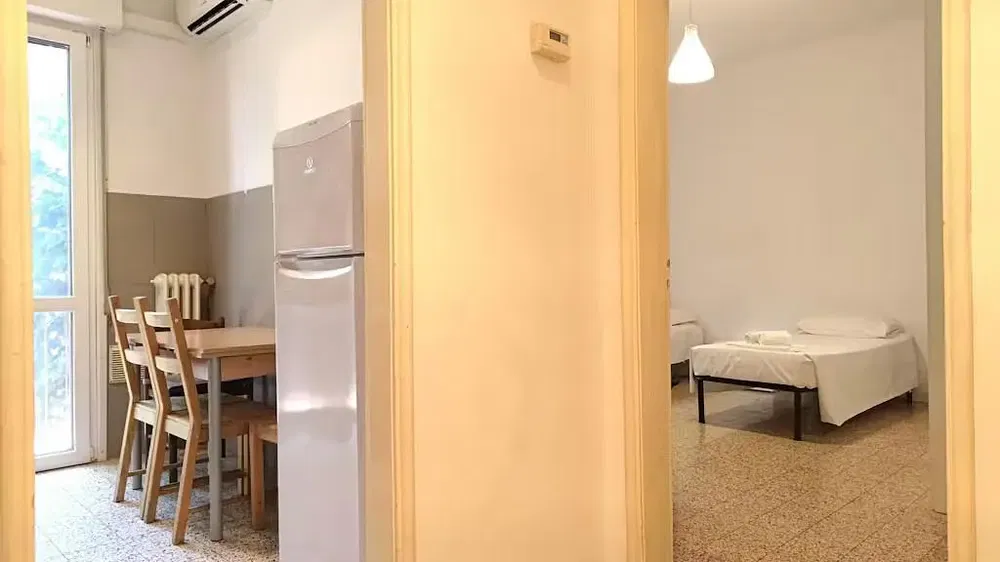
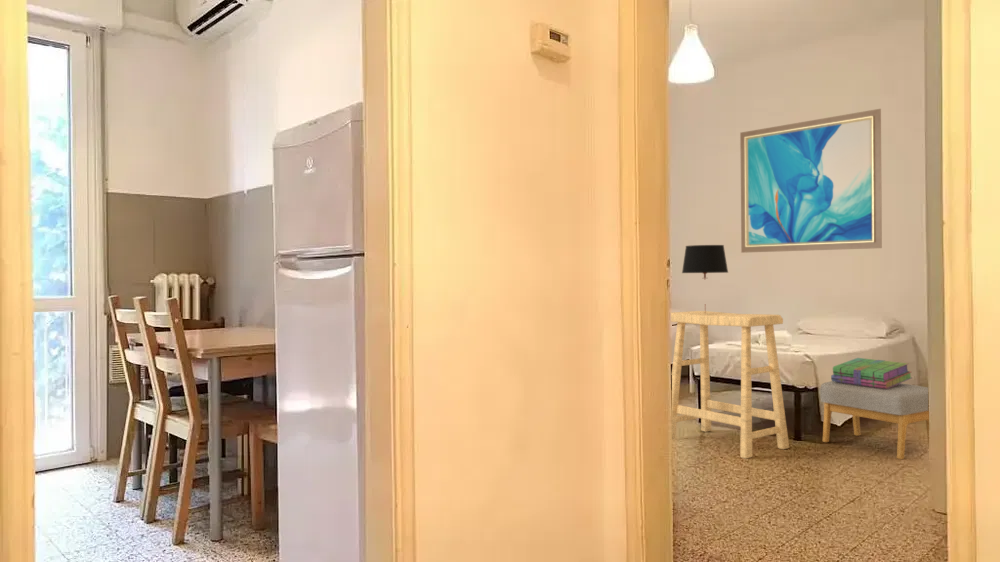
+ table lamp (704, 277)
+ stool (709, 378)
+ footstool (877, 414)
+ stack of books (871, 375)
+ wall art (805, 186)
